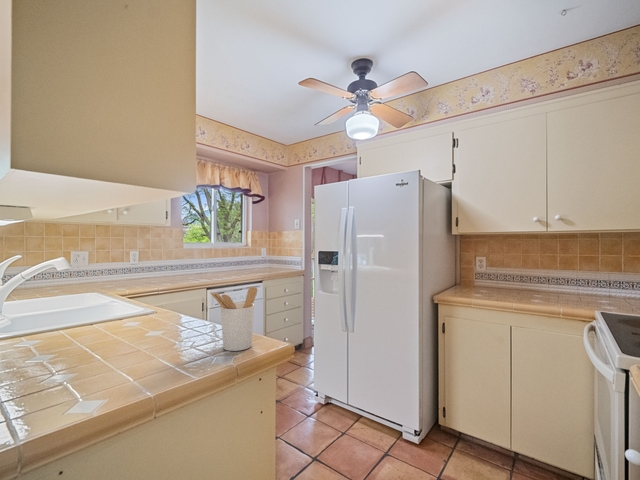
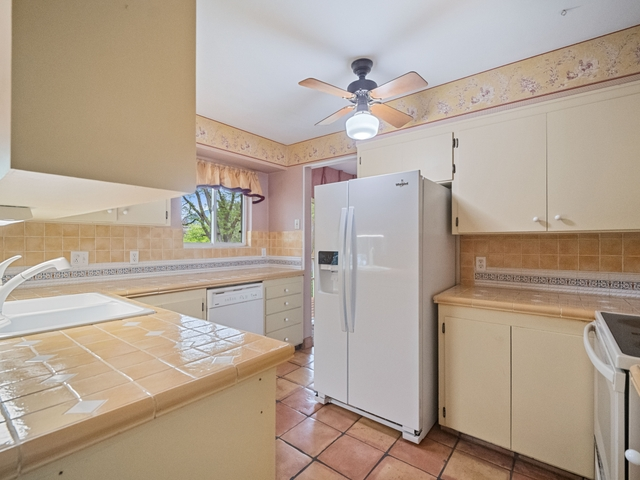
- utensil holder (232, 317)
